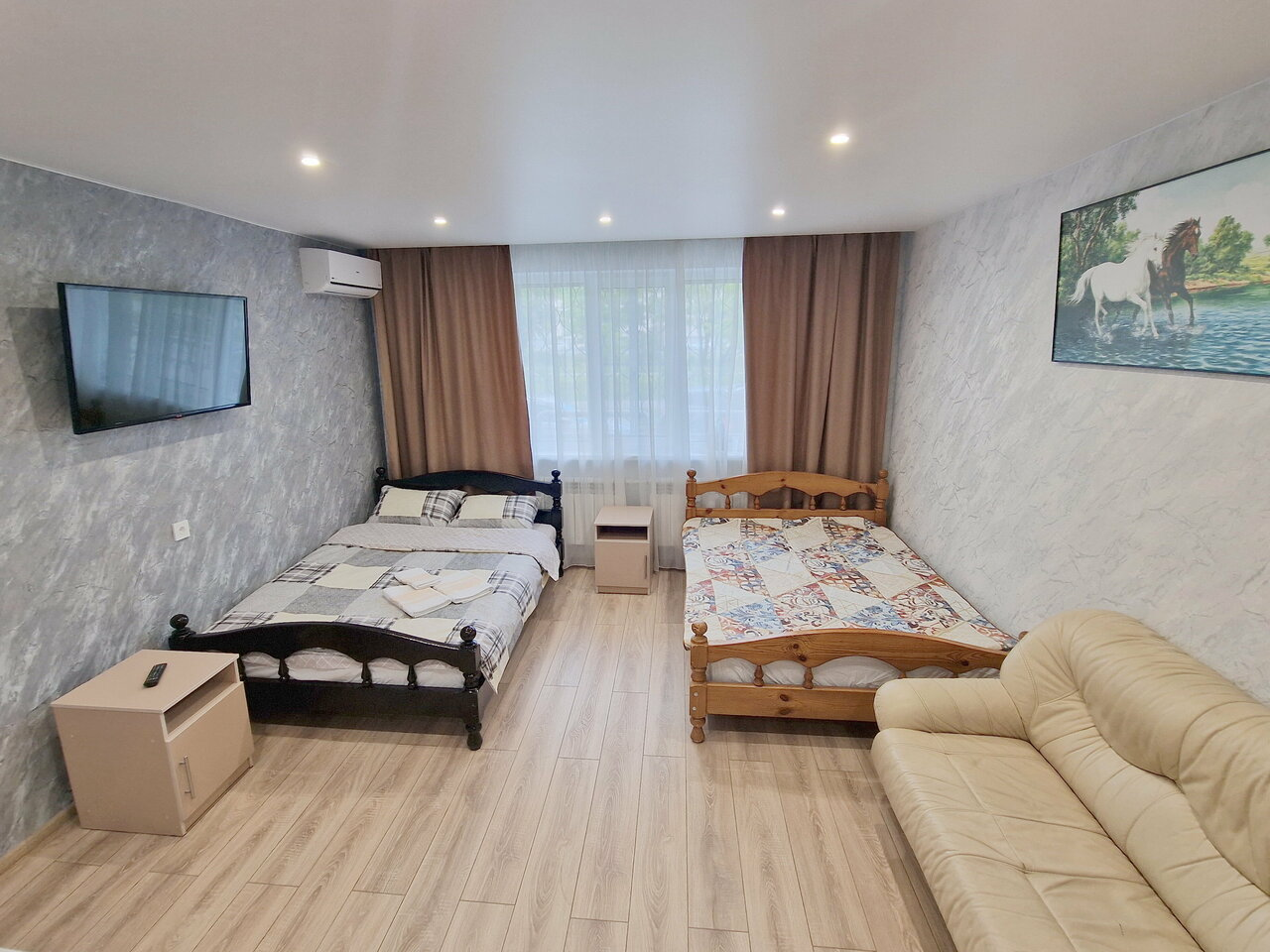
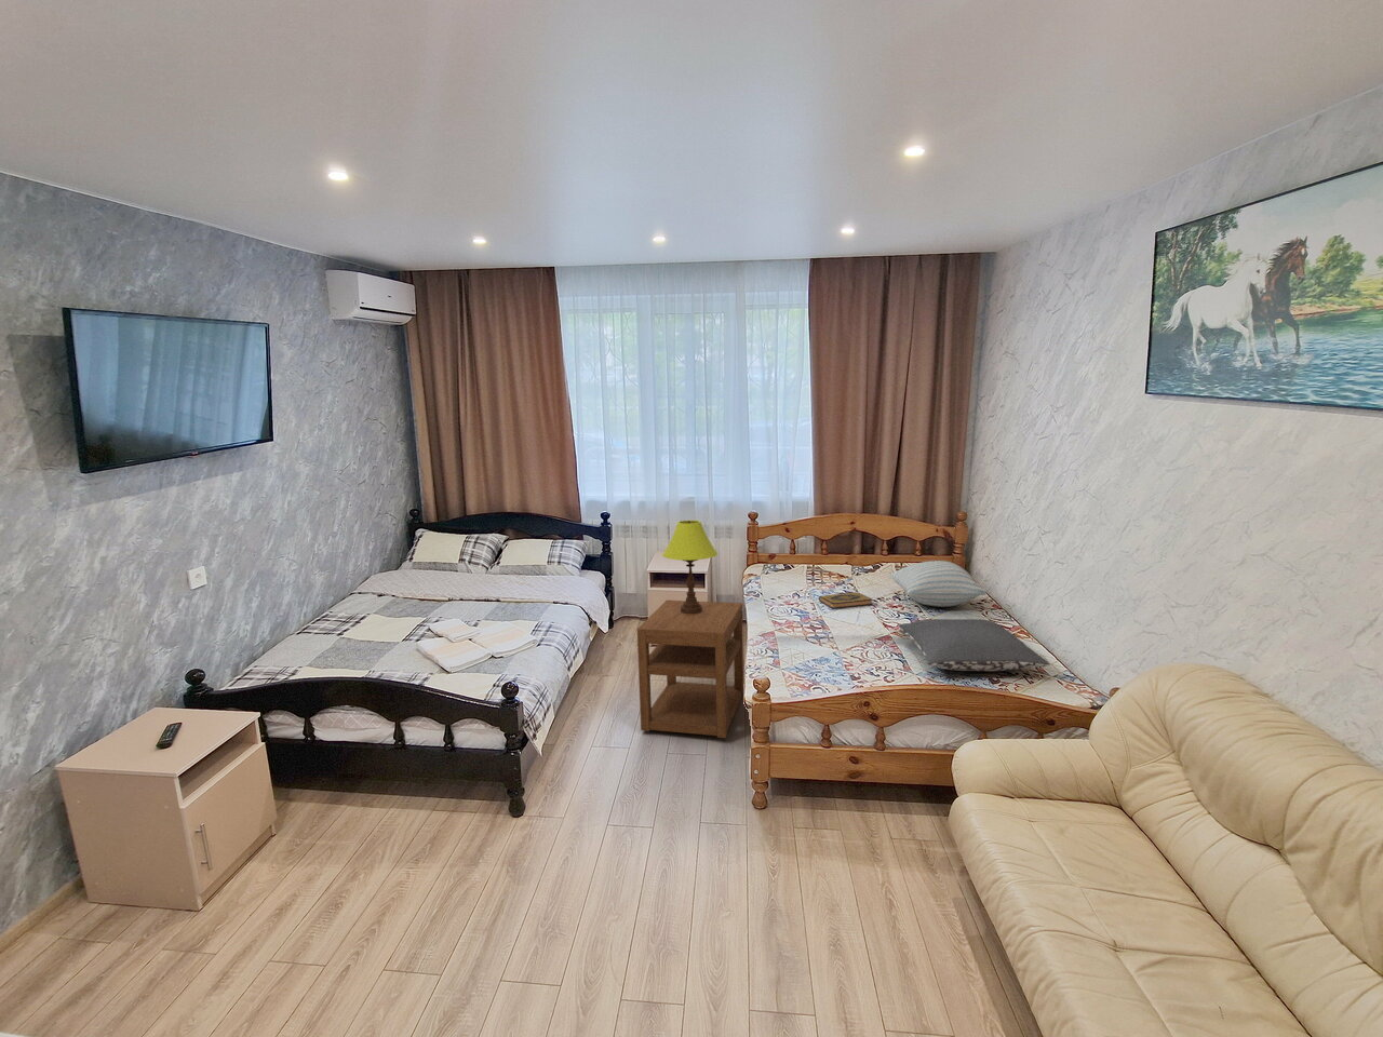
+ pillow (935, 584)
+ table lamp (689, 566)
+ hardback book (845, 599)
+ nightstand (694, 663)
+ pillow (966, 643)
